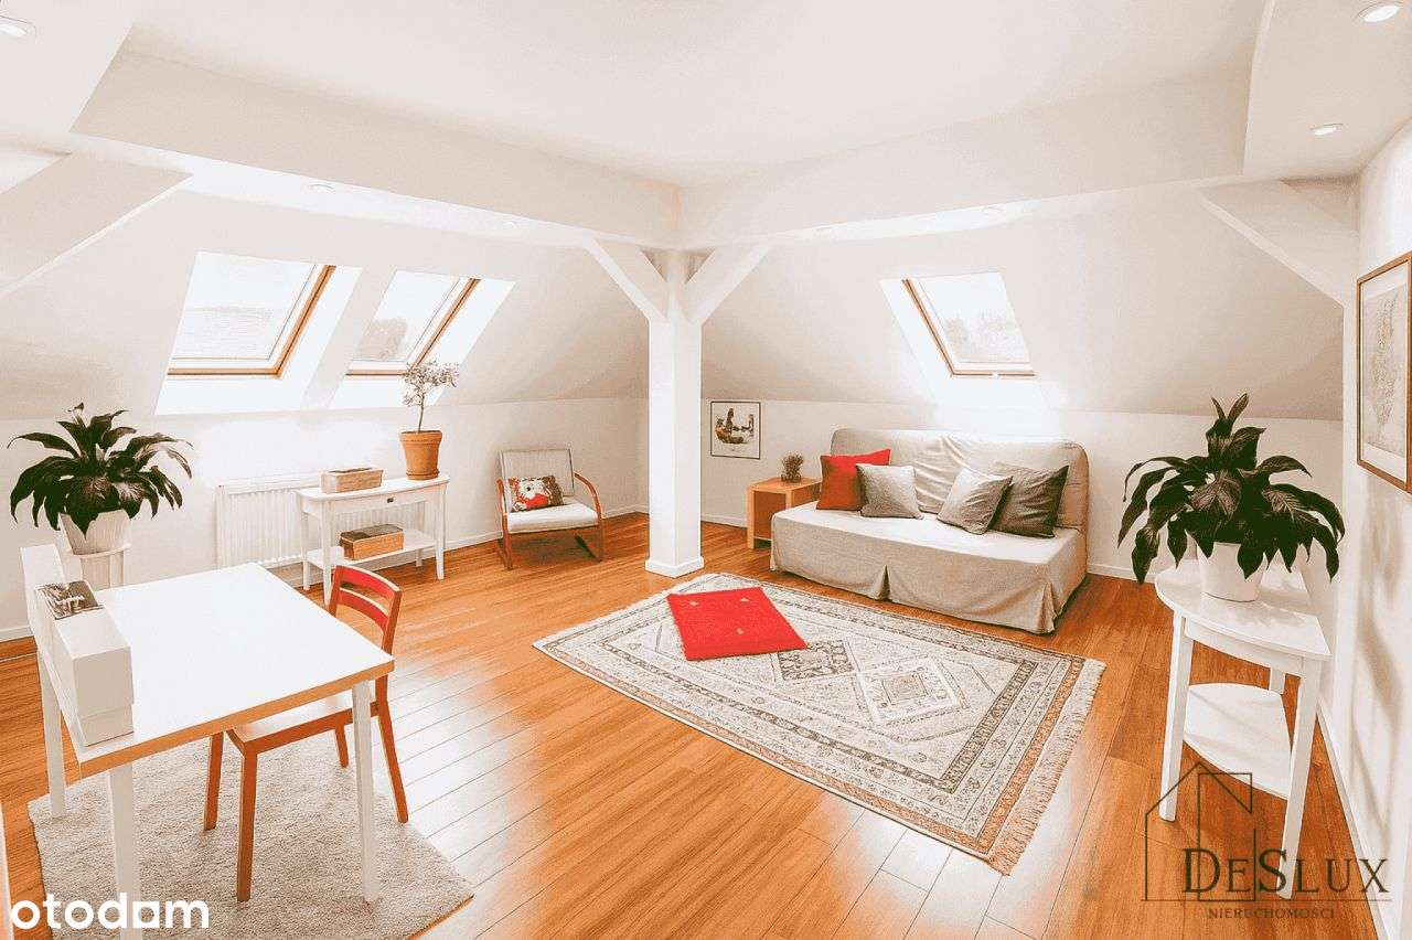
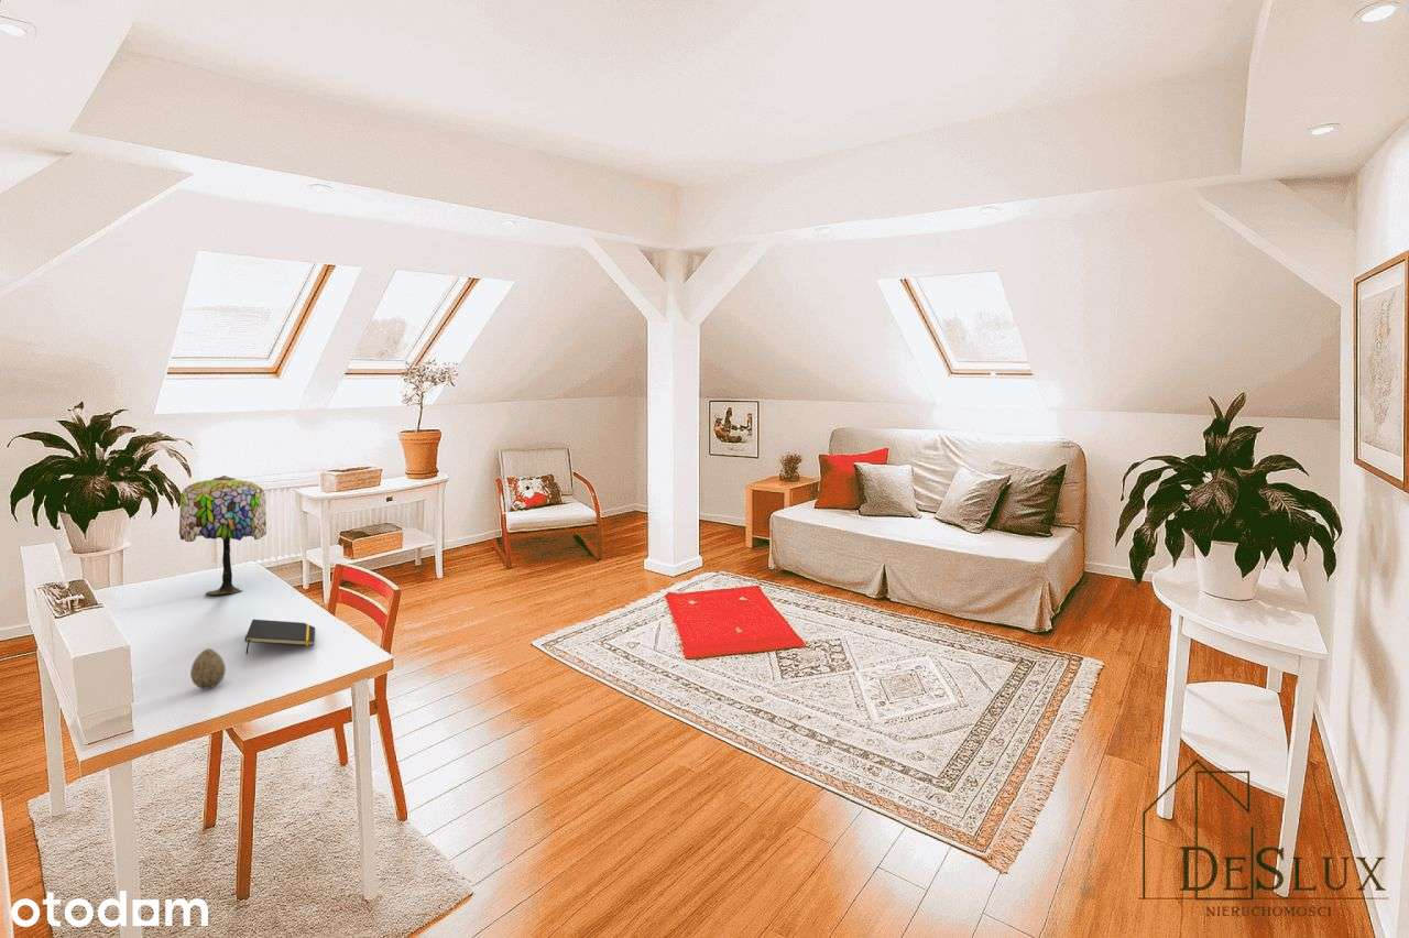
+ table lamp (223, 533)
+ decorative egg (208, 668)
+ notepad (282, 632)
